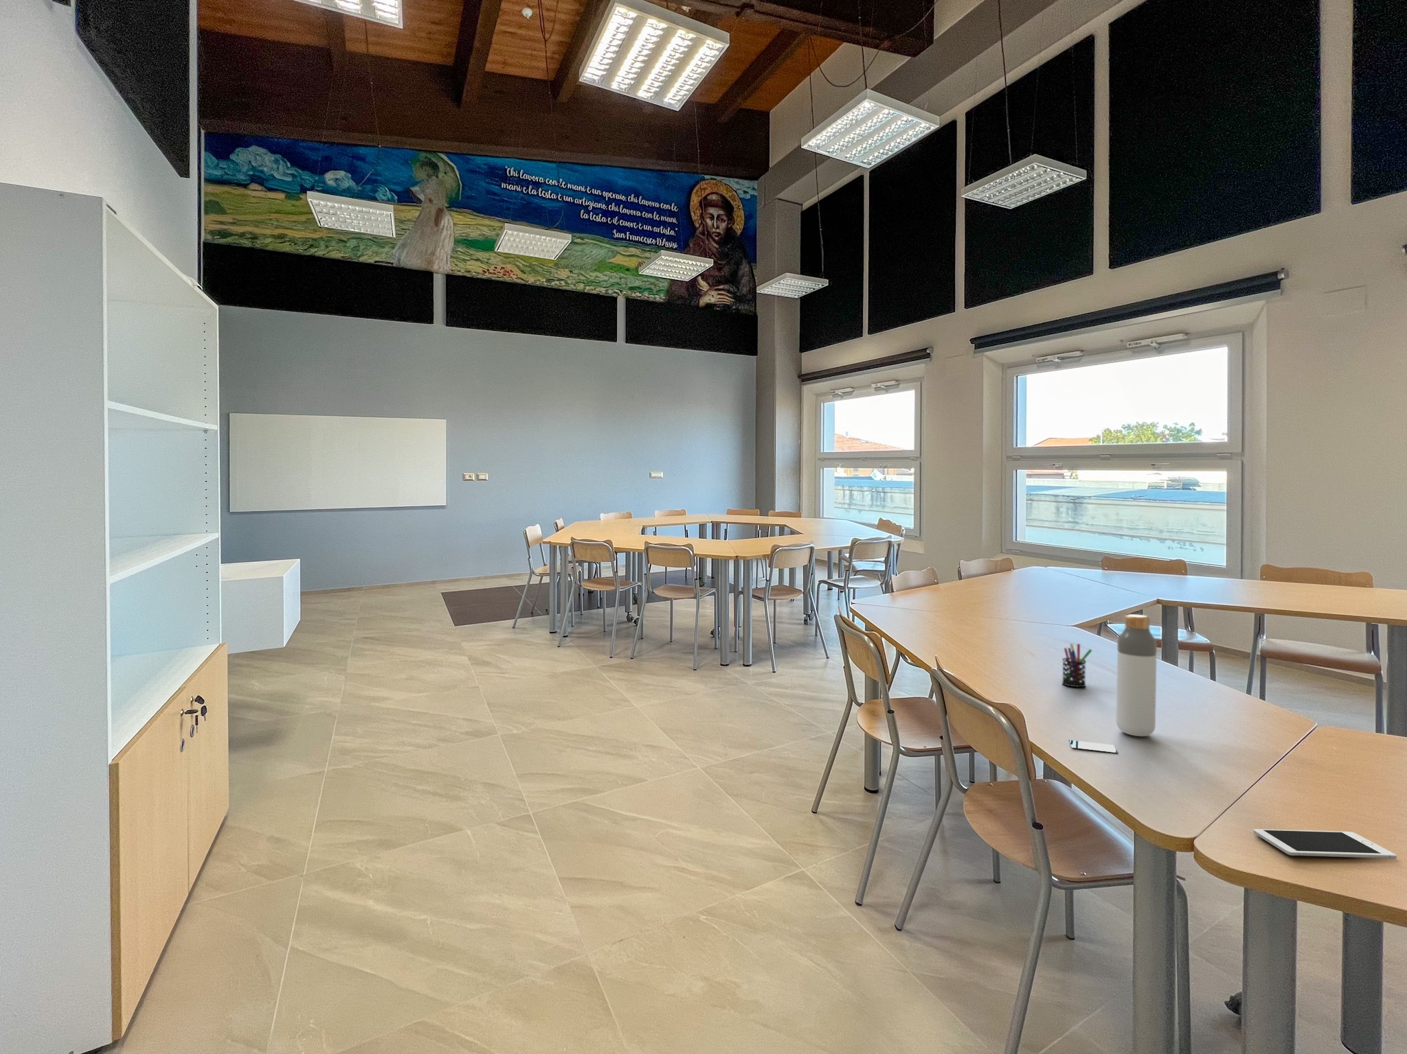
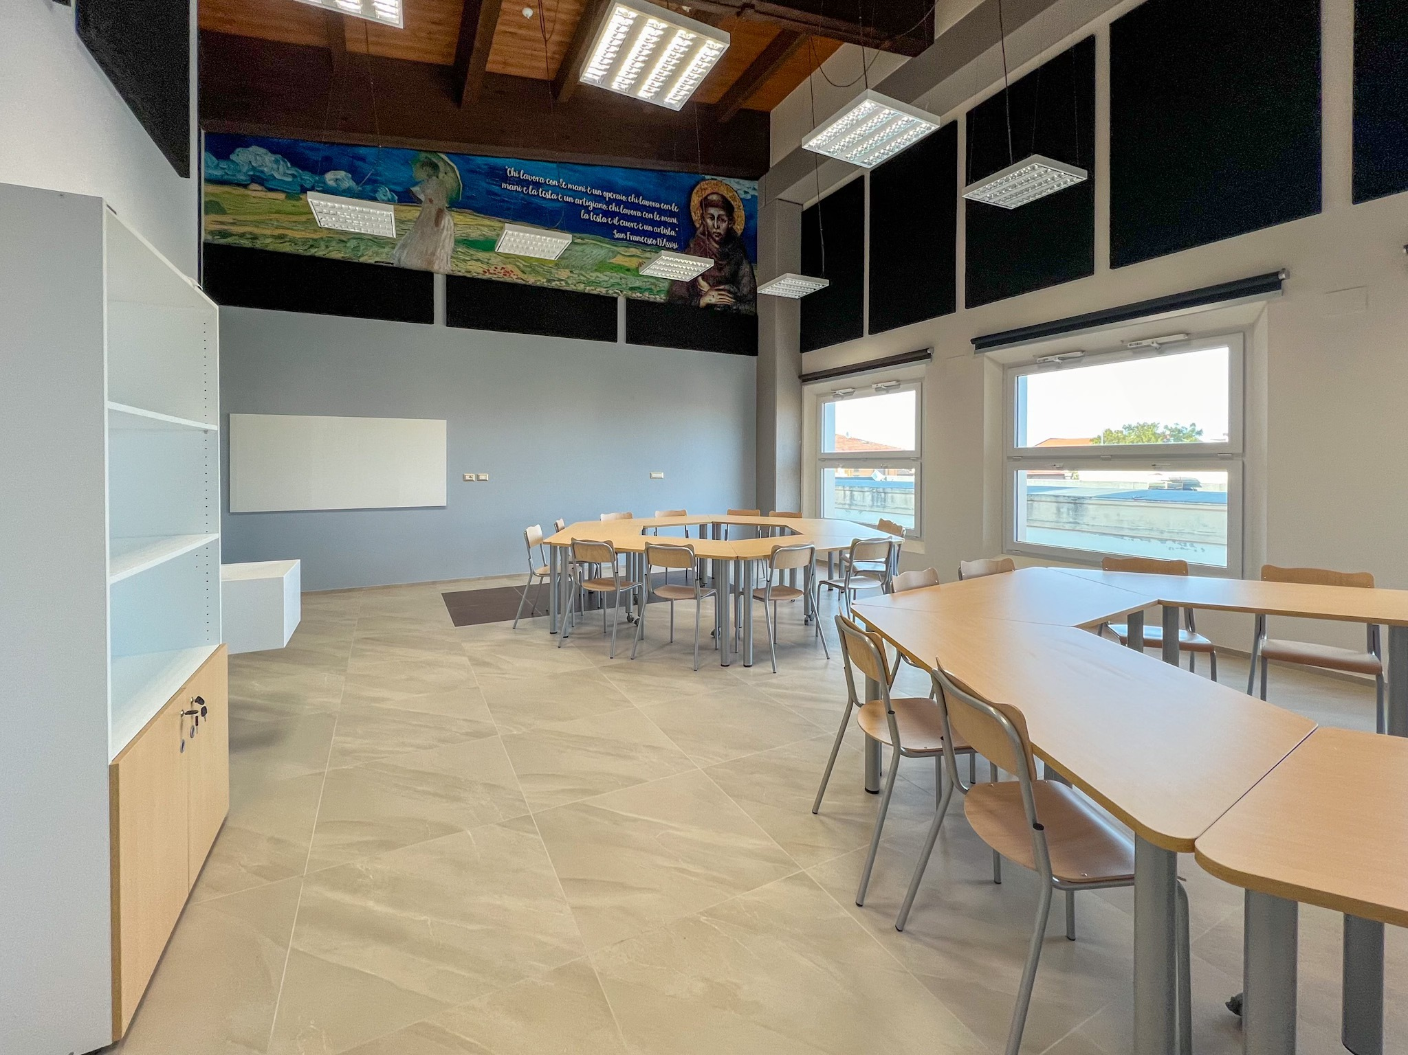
- bottle (1137, 674)
- pen holder (1077, 663)
- cell phone (1322, 844)
- business card (1092, 746)
